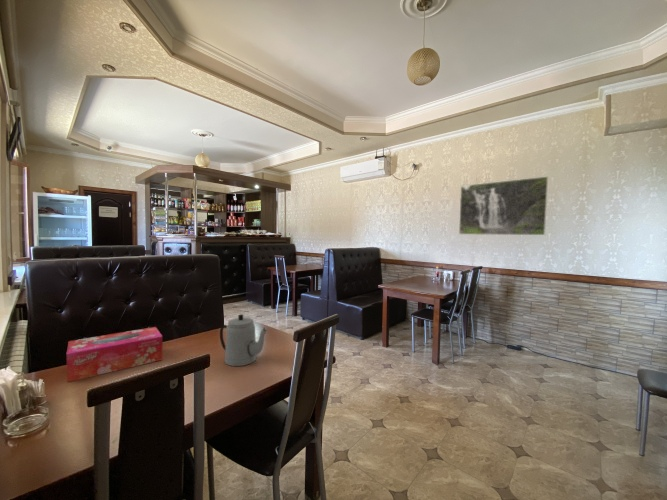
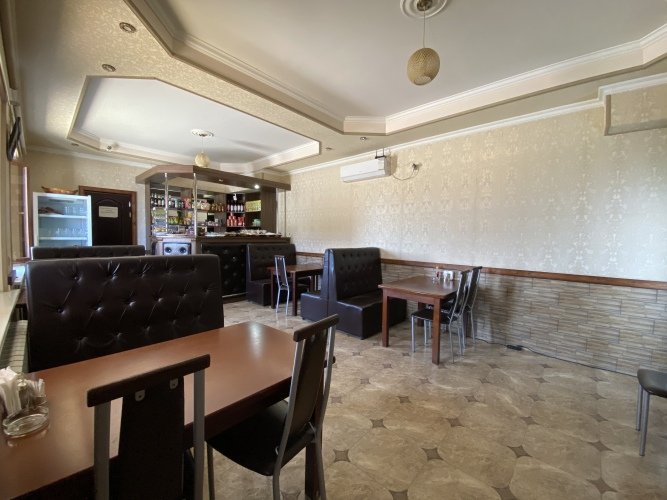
- teapot (242, 337)
- tissue box (117, 350)
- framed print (499, 208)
